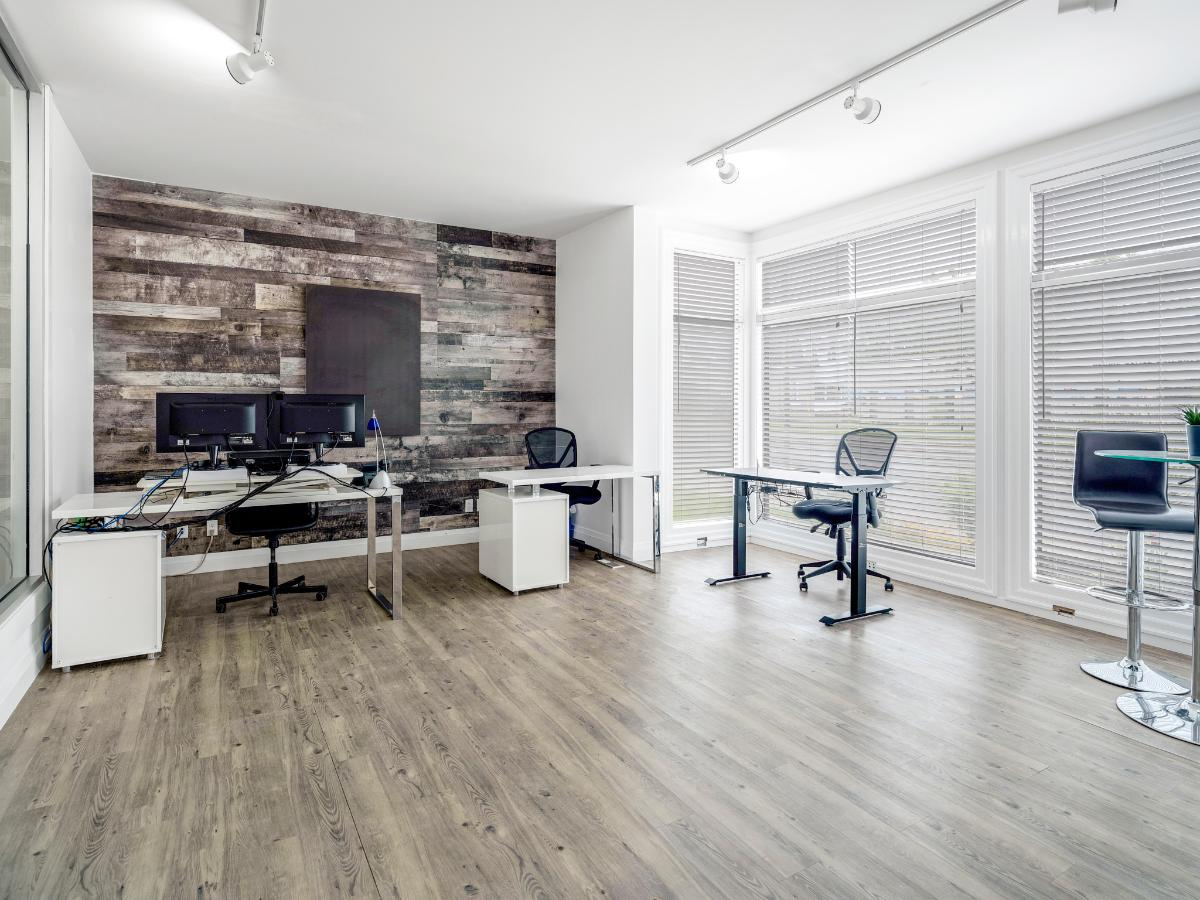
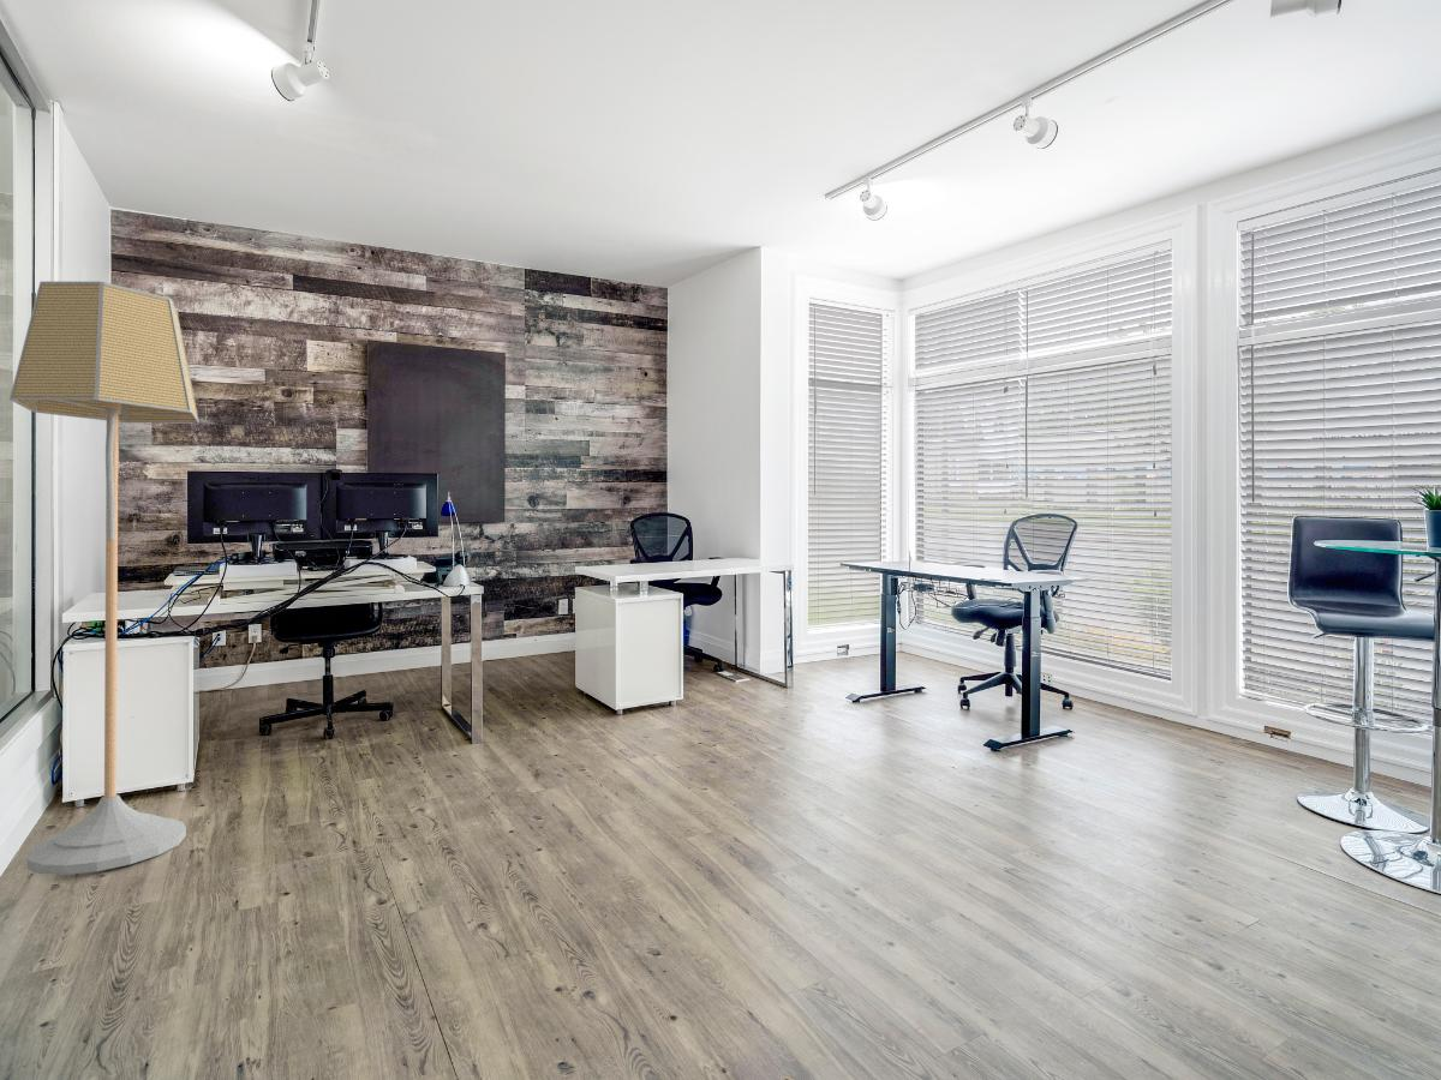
+ floor lamp (110, 571)
